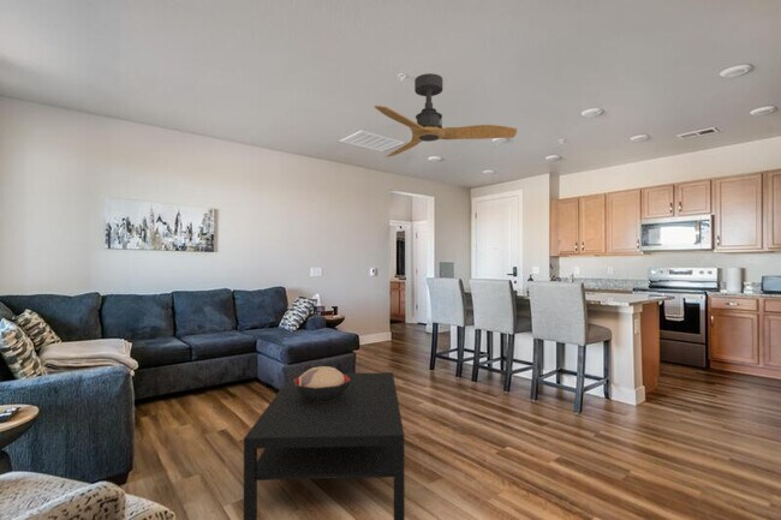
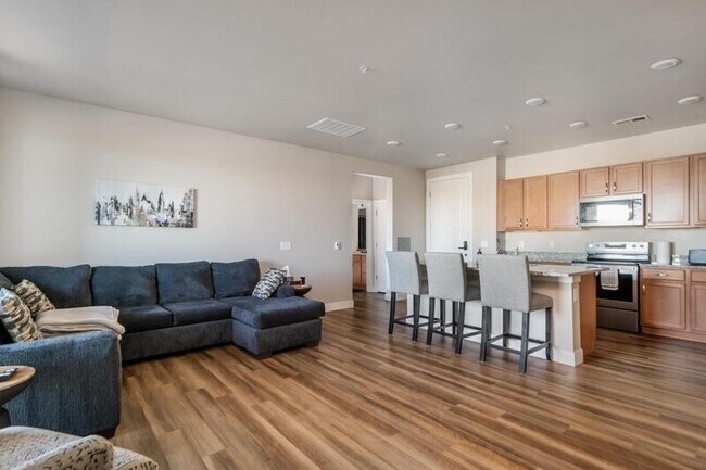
- decorative bowl (322, 381)
- coffee table (335, 432)
- ceiling fan (441, 114)
